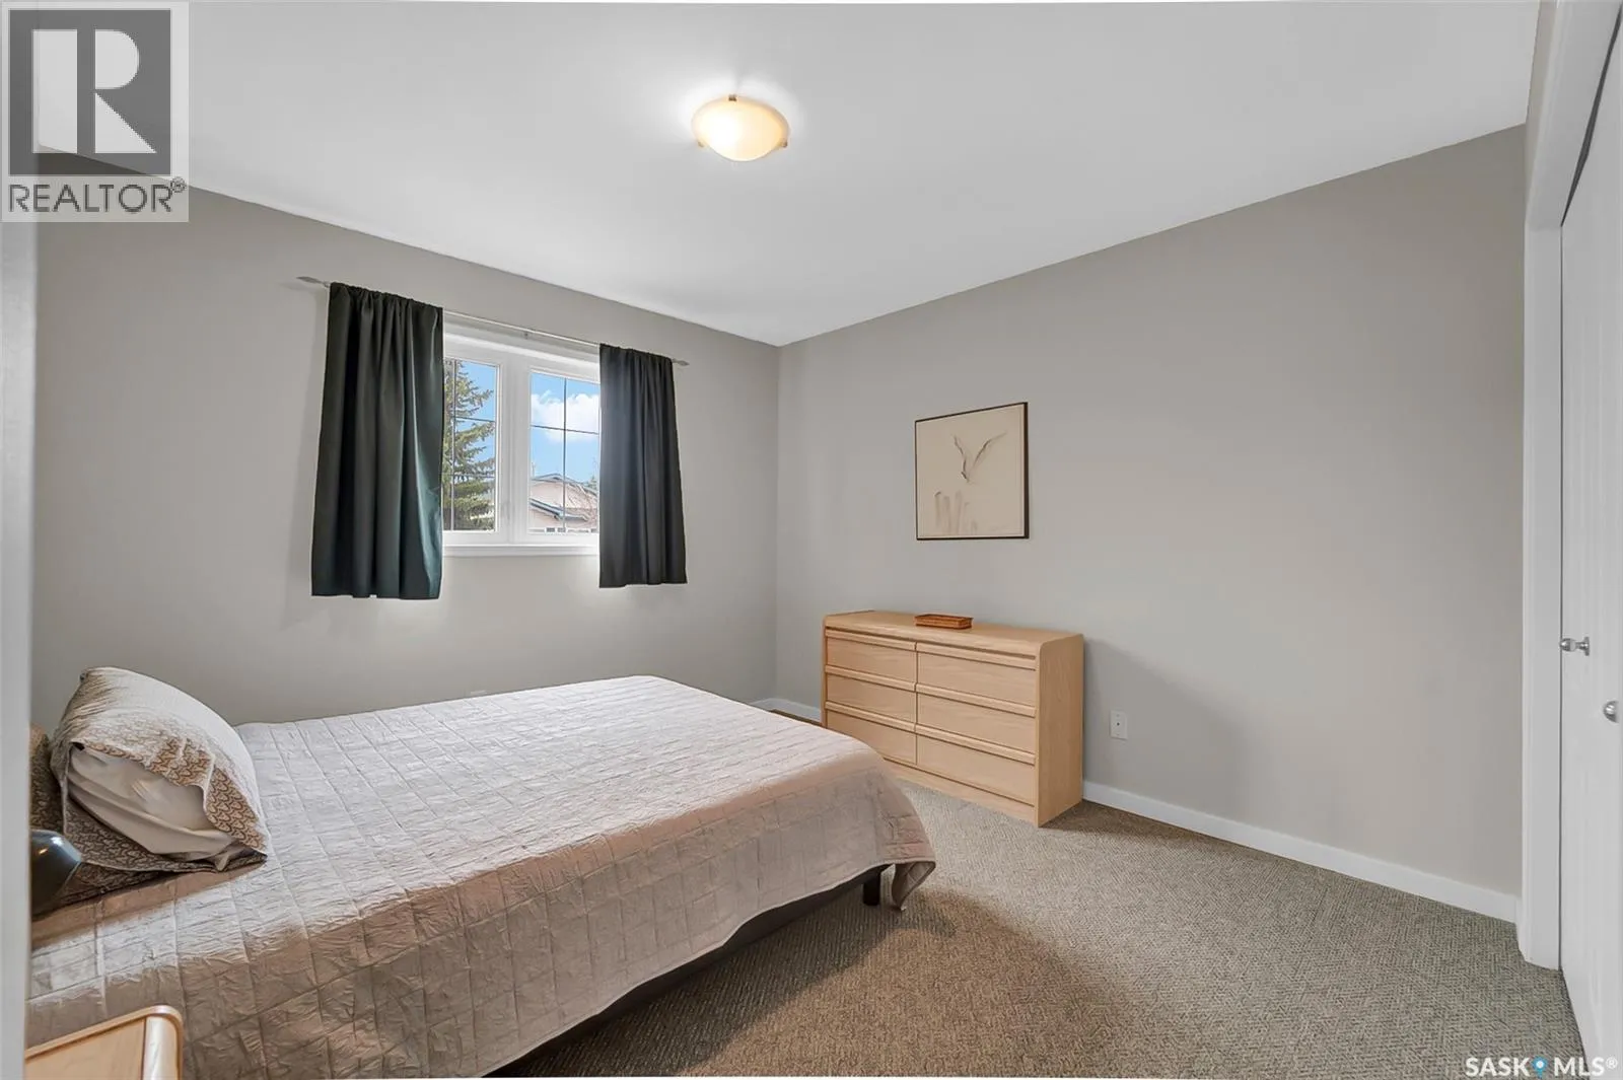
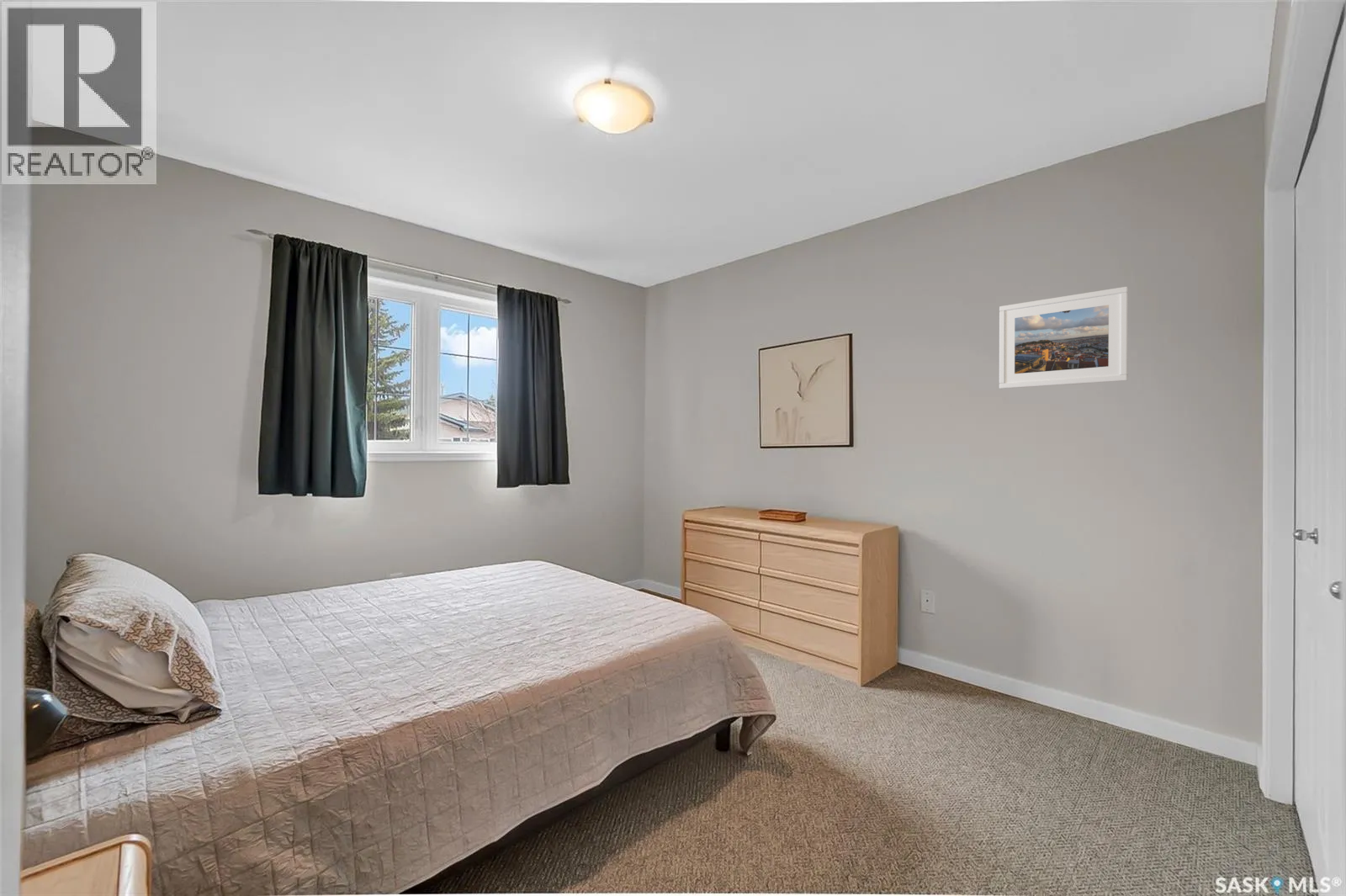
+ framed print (1059, 341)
